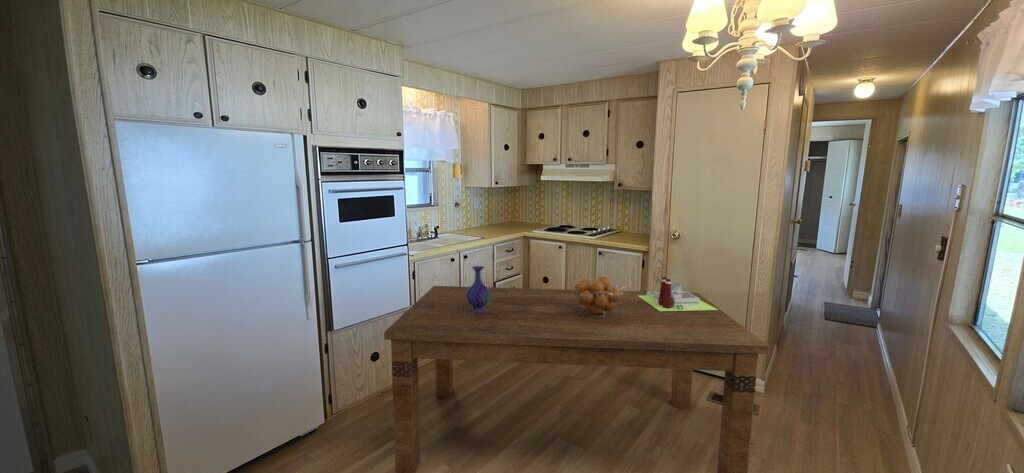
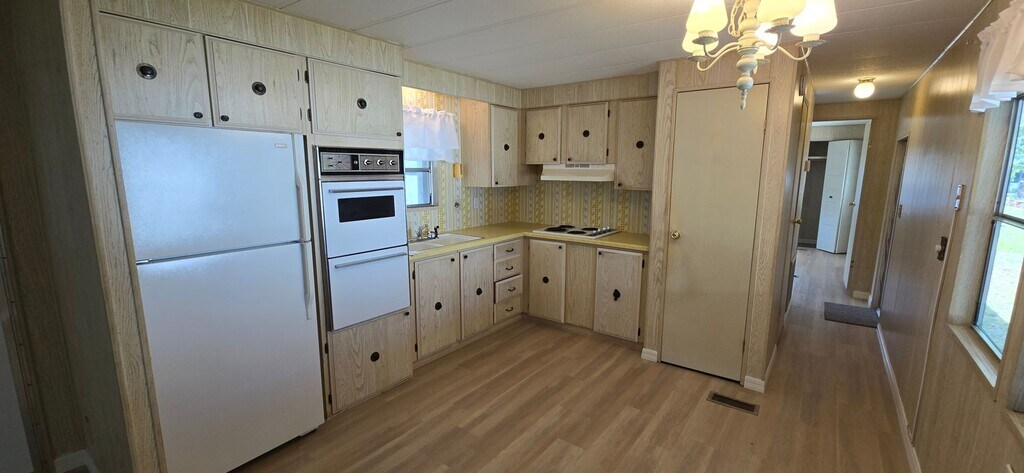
- architectural model (676, 288)
- dining table (566, 364)
- fruit basket (597, 295)
- vase (478, 288)
